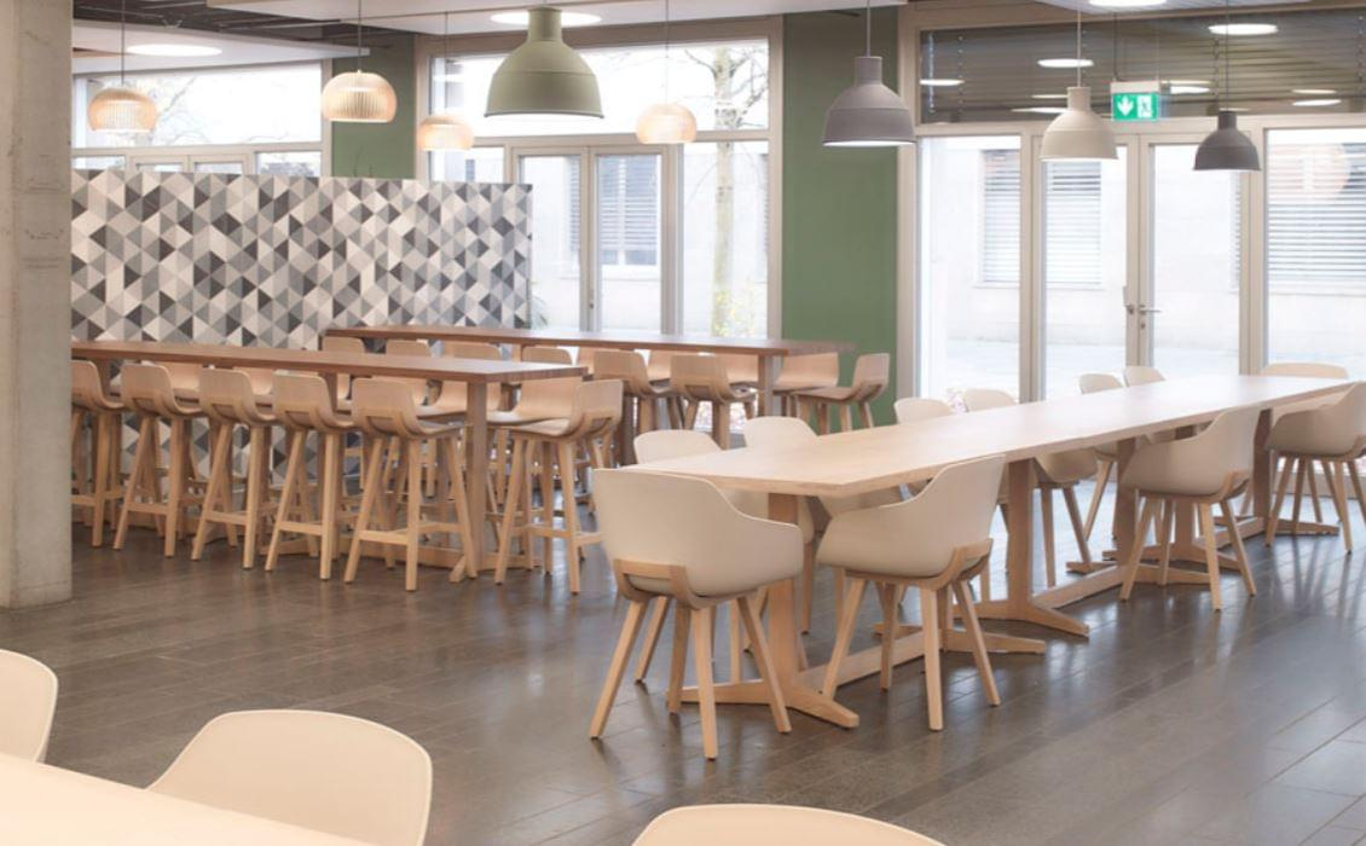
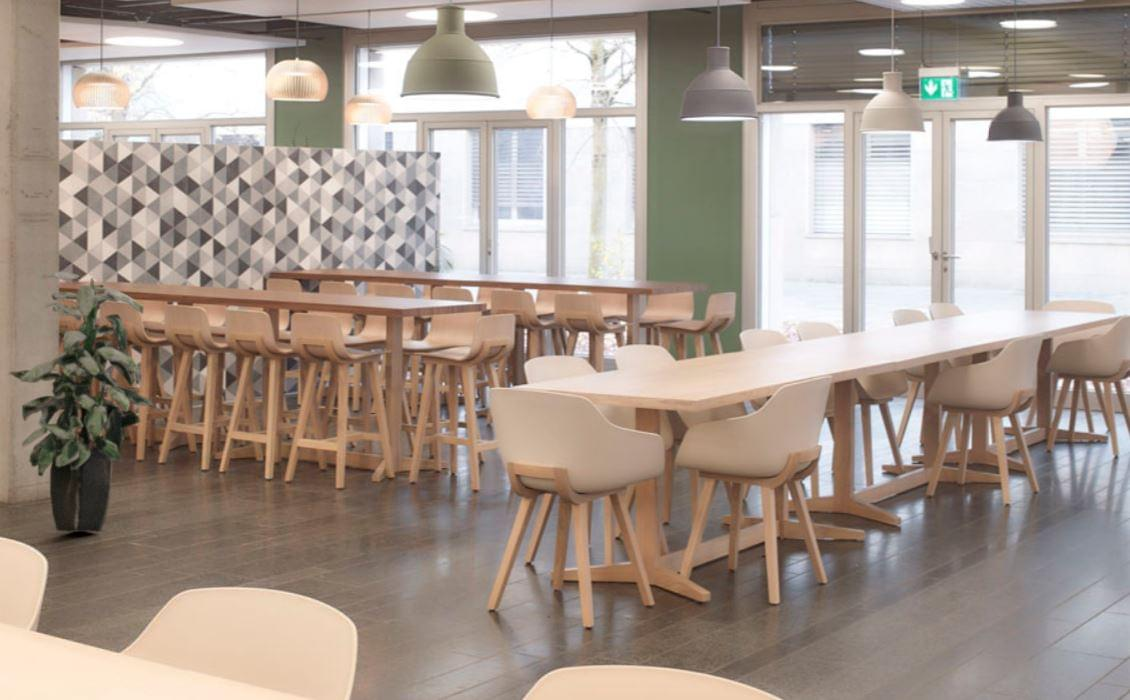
+ indoor plant (78, 401)
